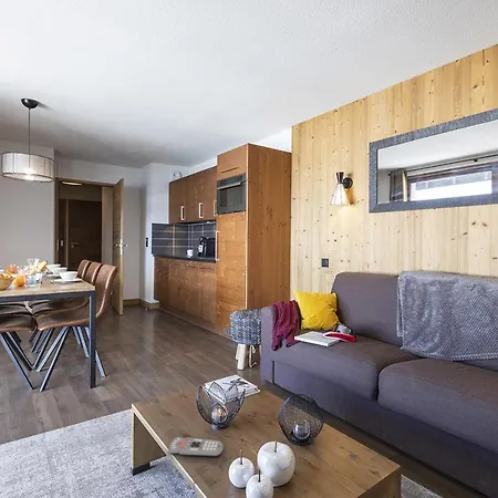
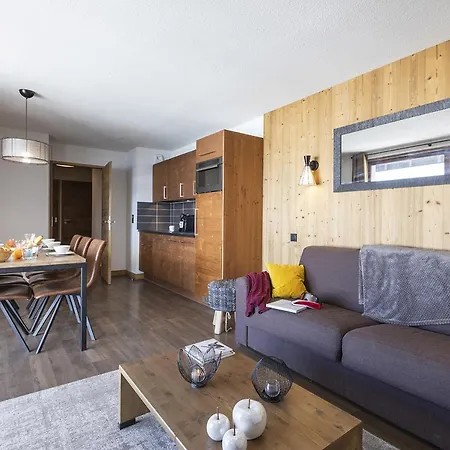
- remote control (196, 447)
